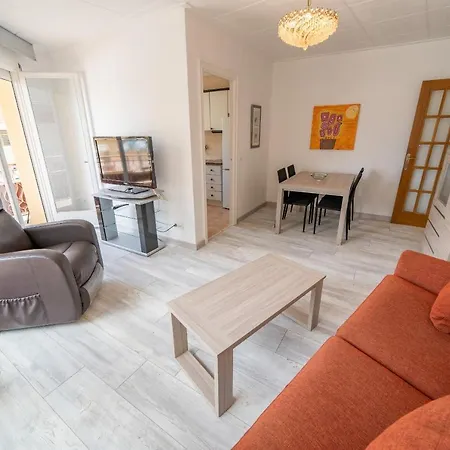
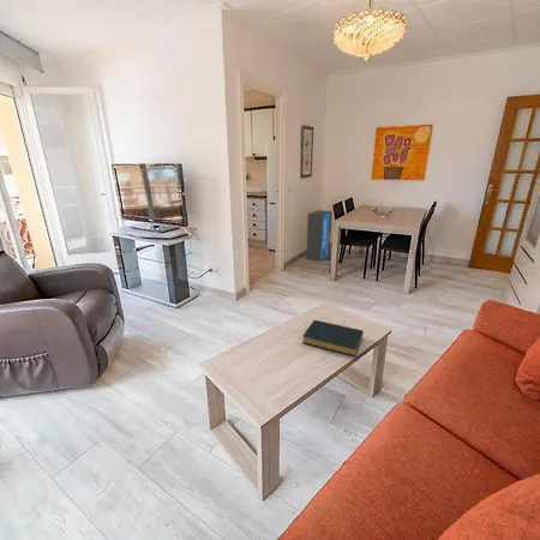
+ air purifier (318, 234)
+ hardback book (332, 336)
